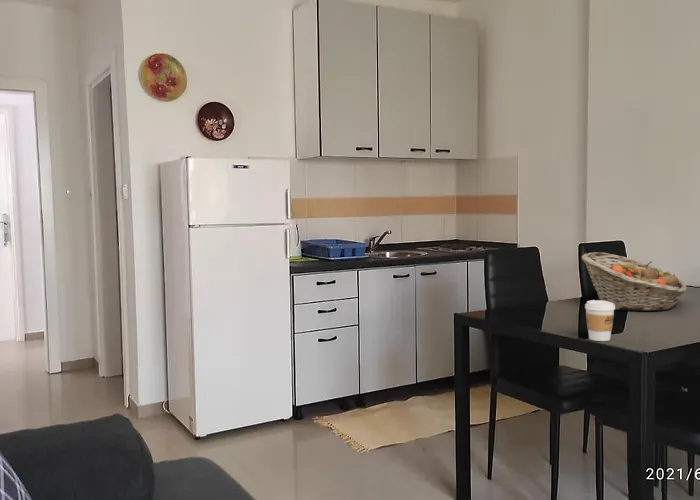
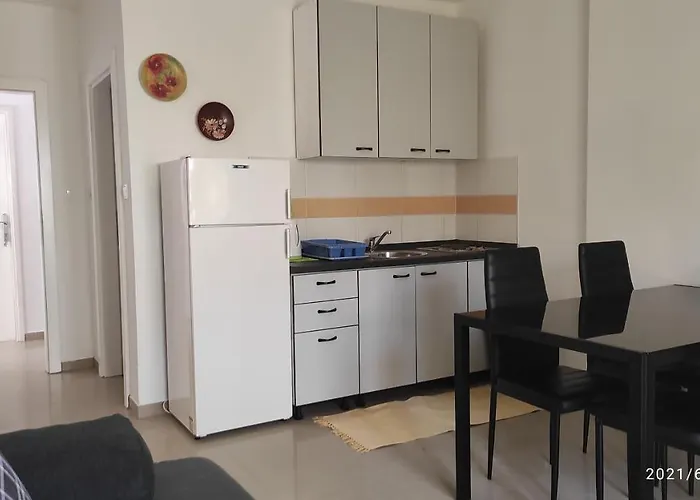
- fruit basket (632, 279)
- coffee cup (599, 320)
